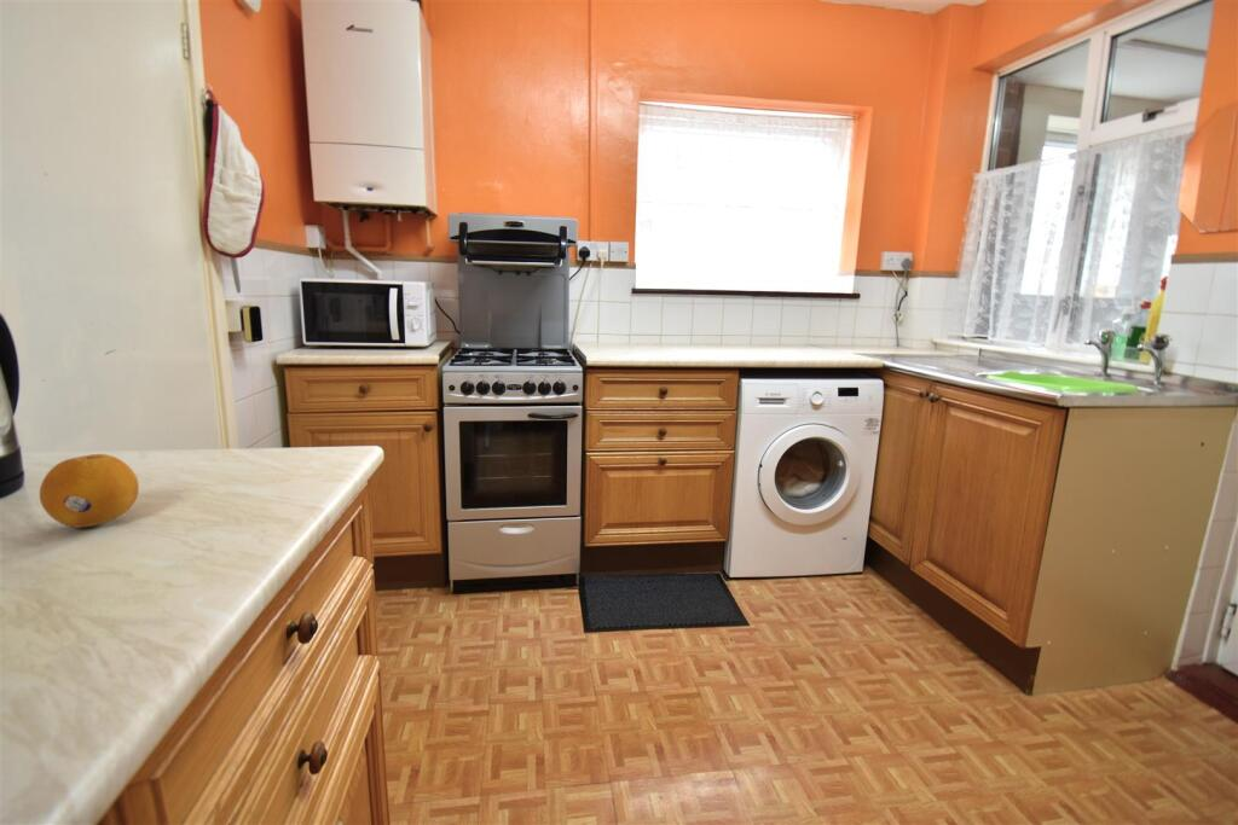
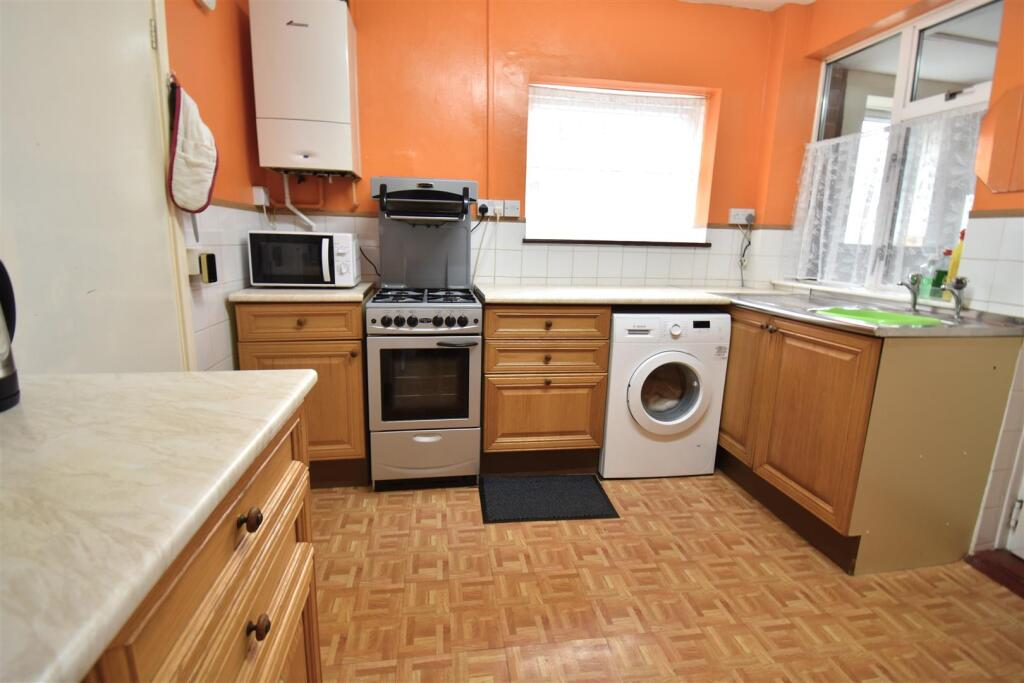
- fruit (91, 489)
